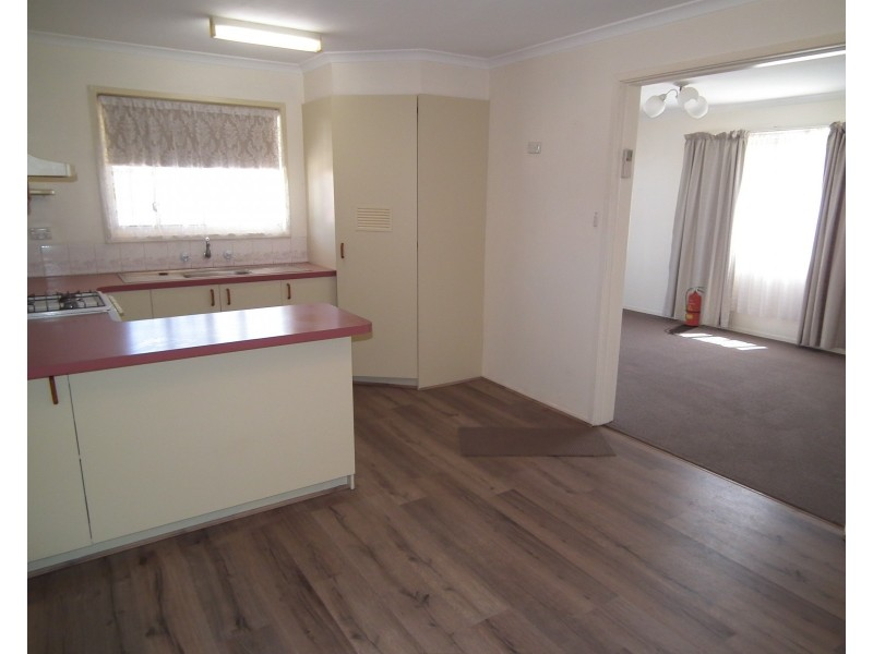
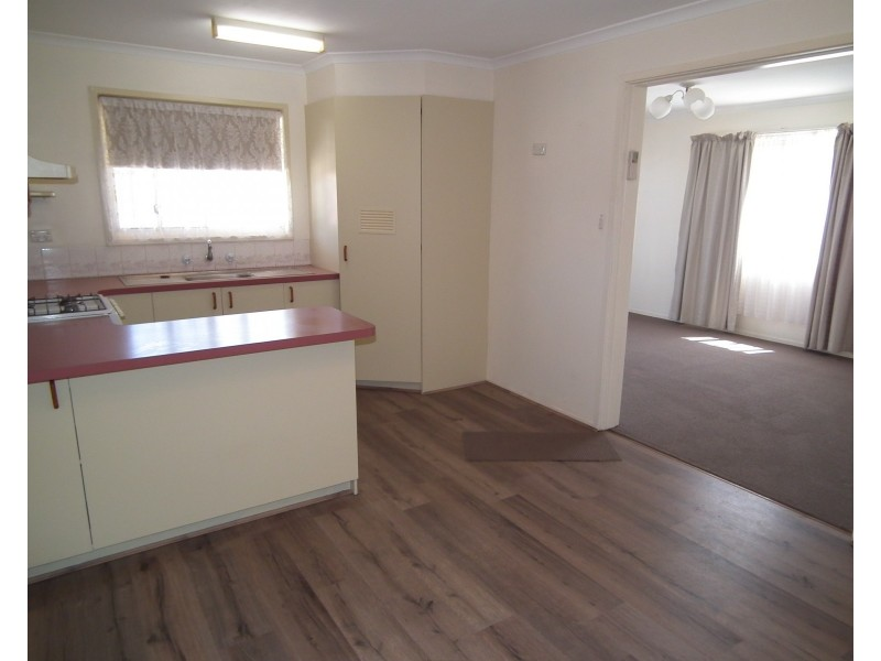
- fire extinguisher (693, 305)
